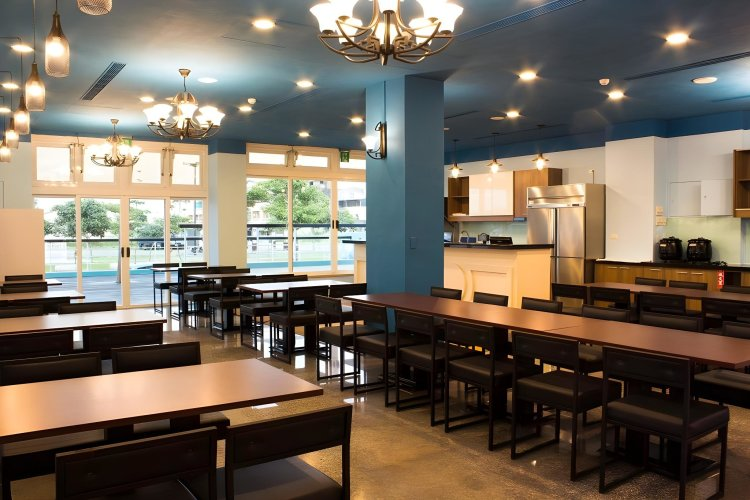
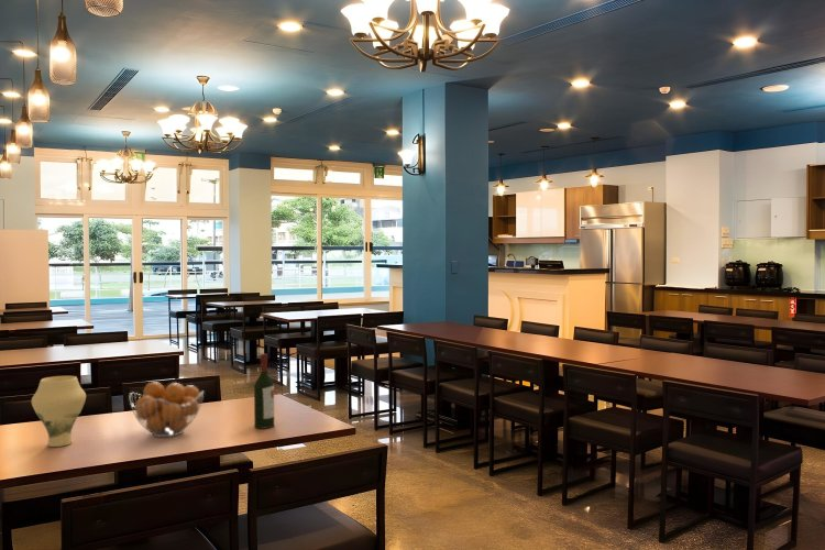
+ wine bottle (264, 389)
+ vase (59, 410)
+ fruit basket (167, 407)
